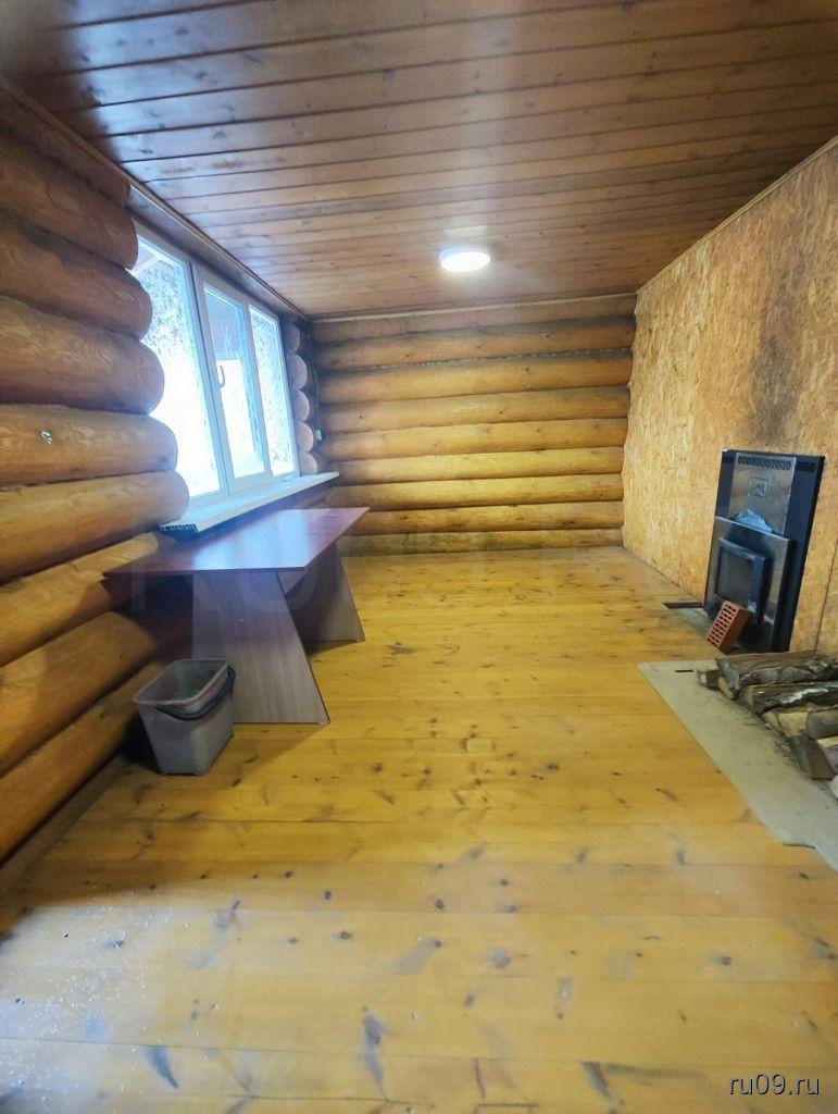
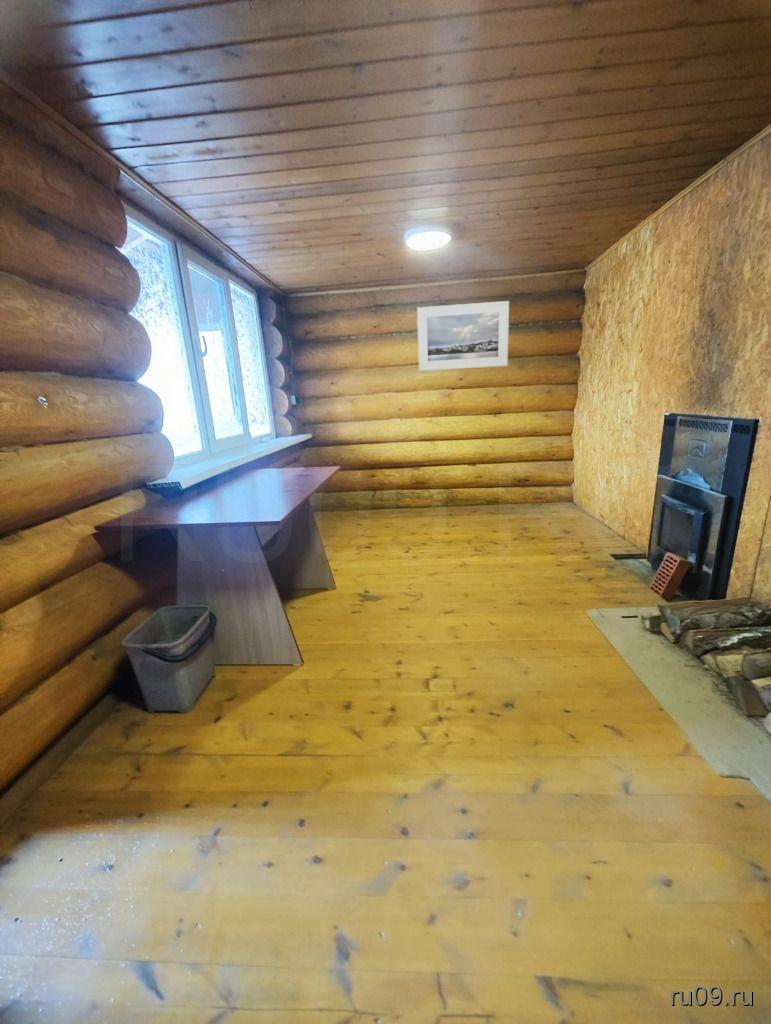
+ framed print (462, 337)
